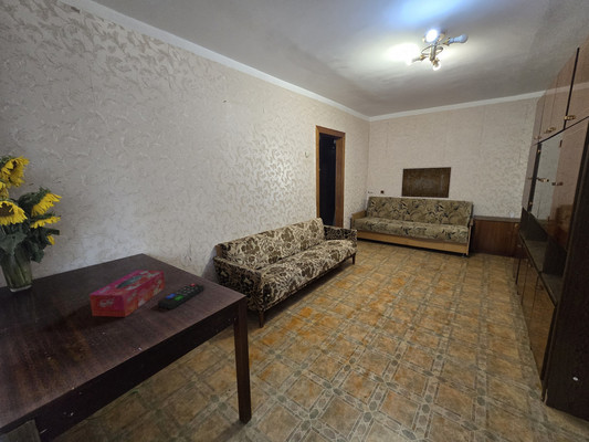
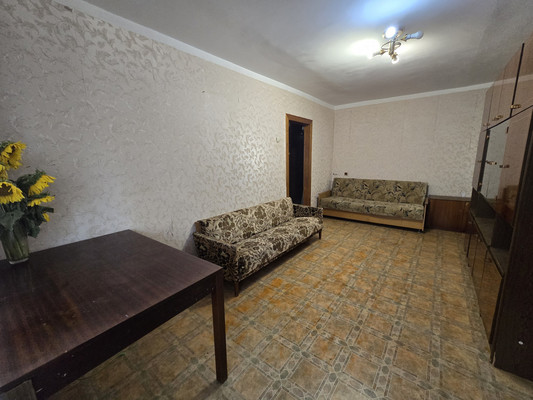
- tissue box (132, 291)
- wall art (424, 182)
- remote control (182, 294)
